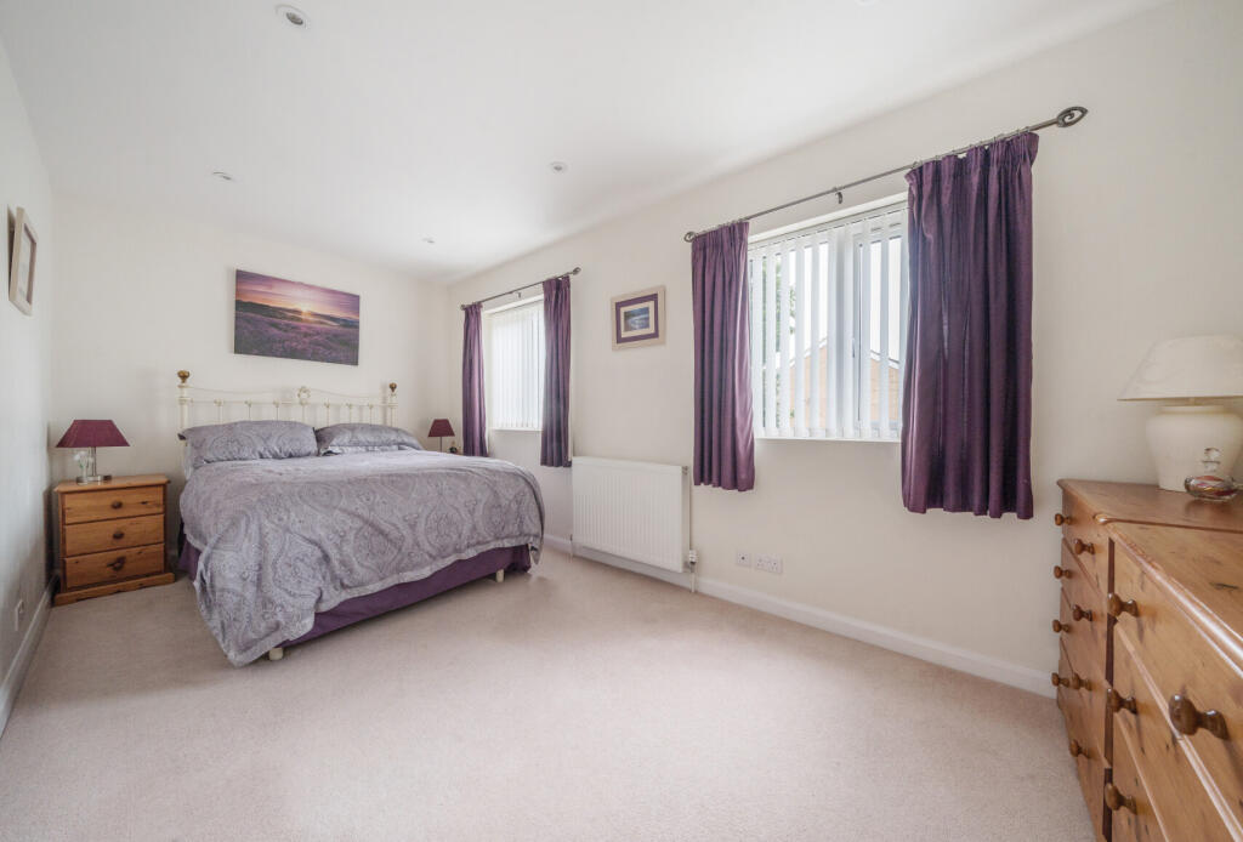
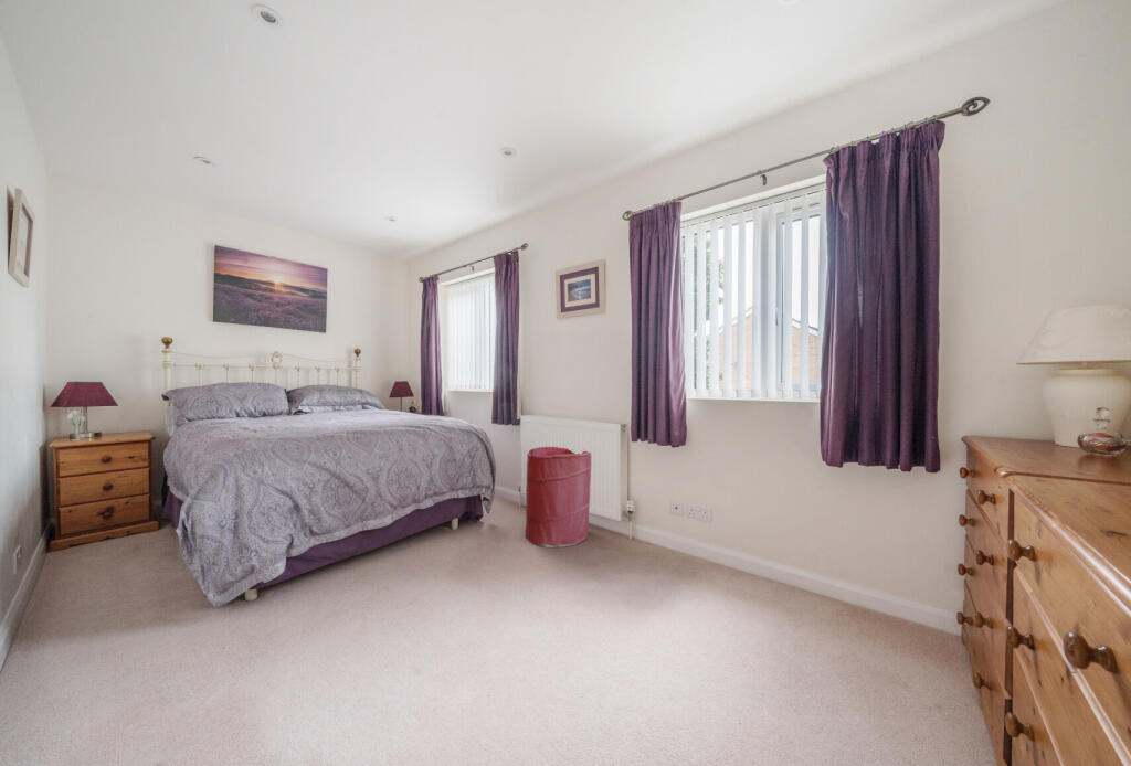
+ laundry hamper (558, 491)
